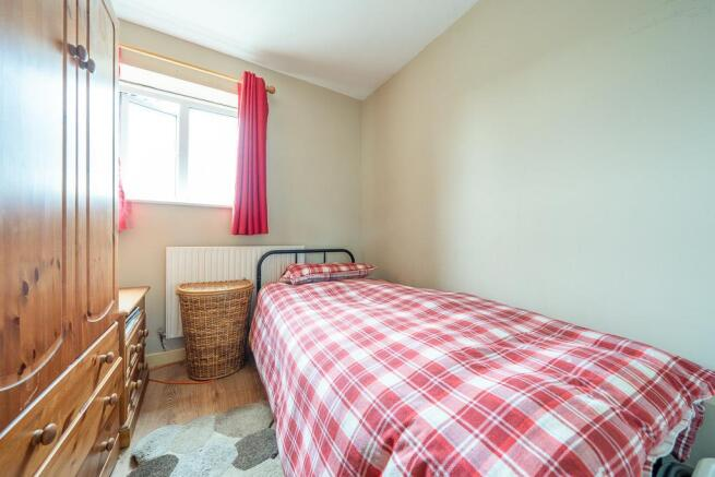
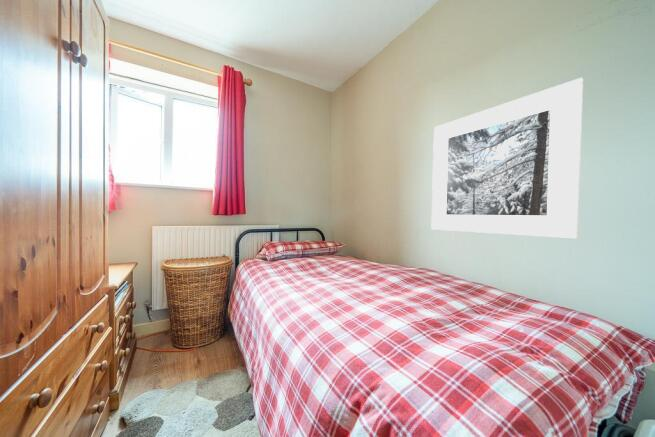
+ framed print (490, 170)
